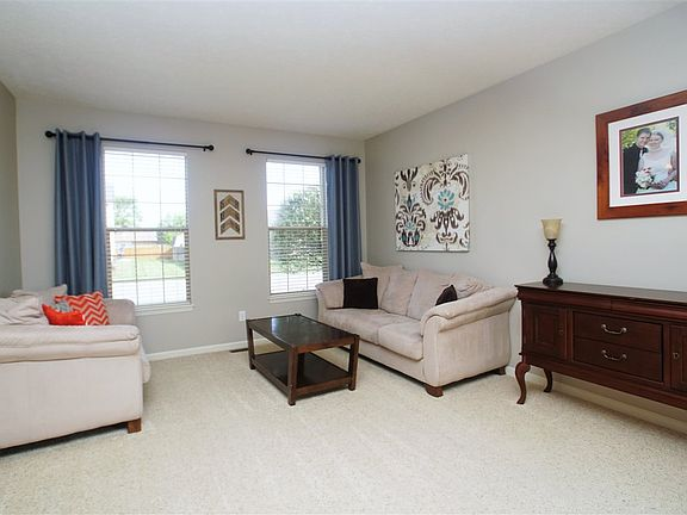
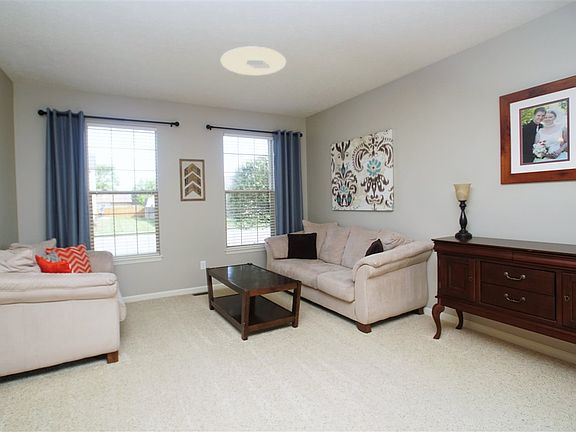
+ ceiling light (253, 59)
